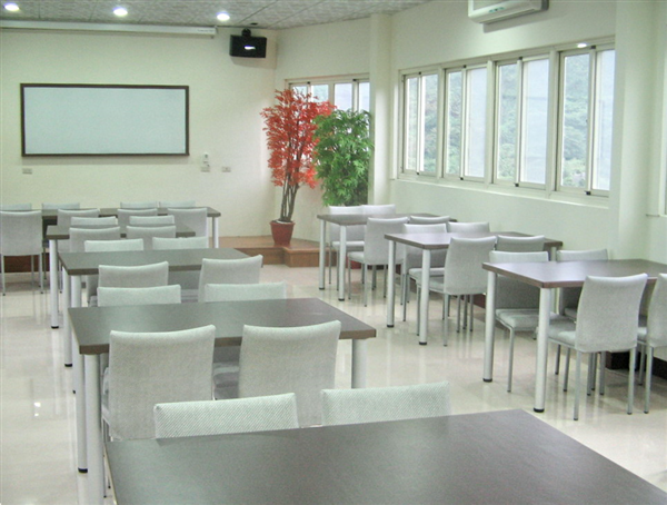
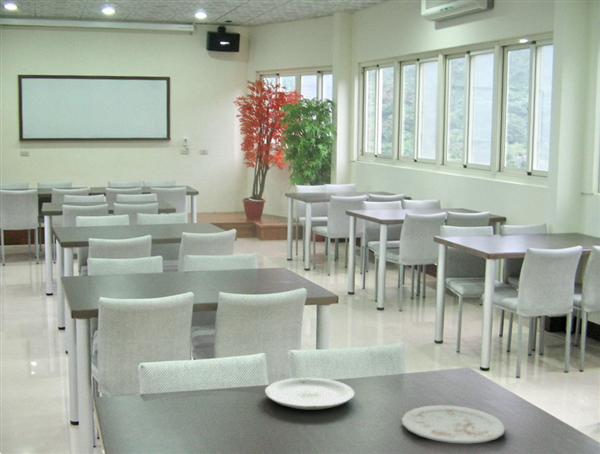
+ plate (452, 424)
+ plate (309, 394)
